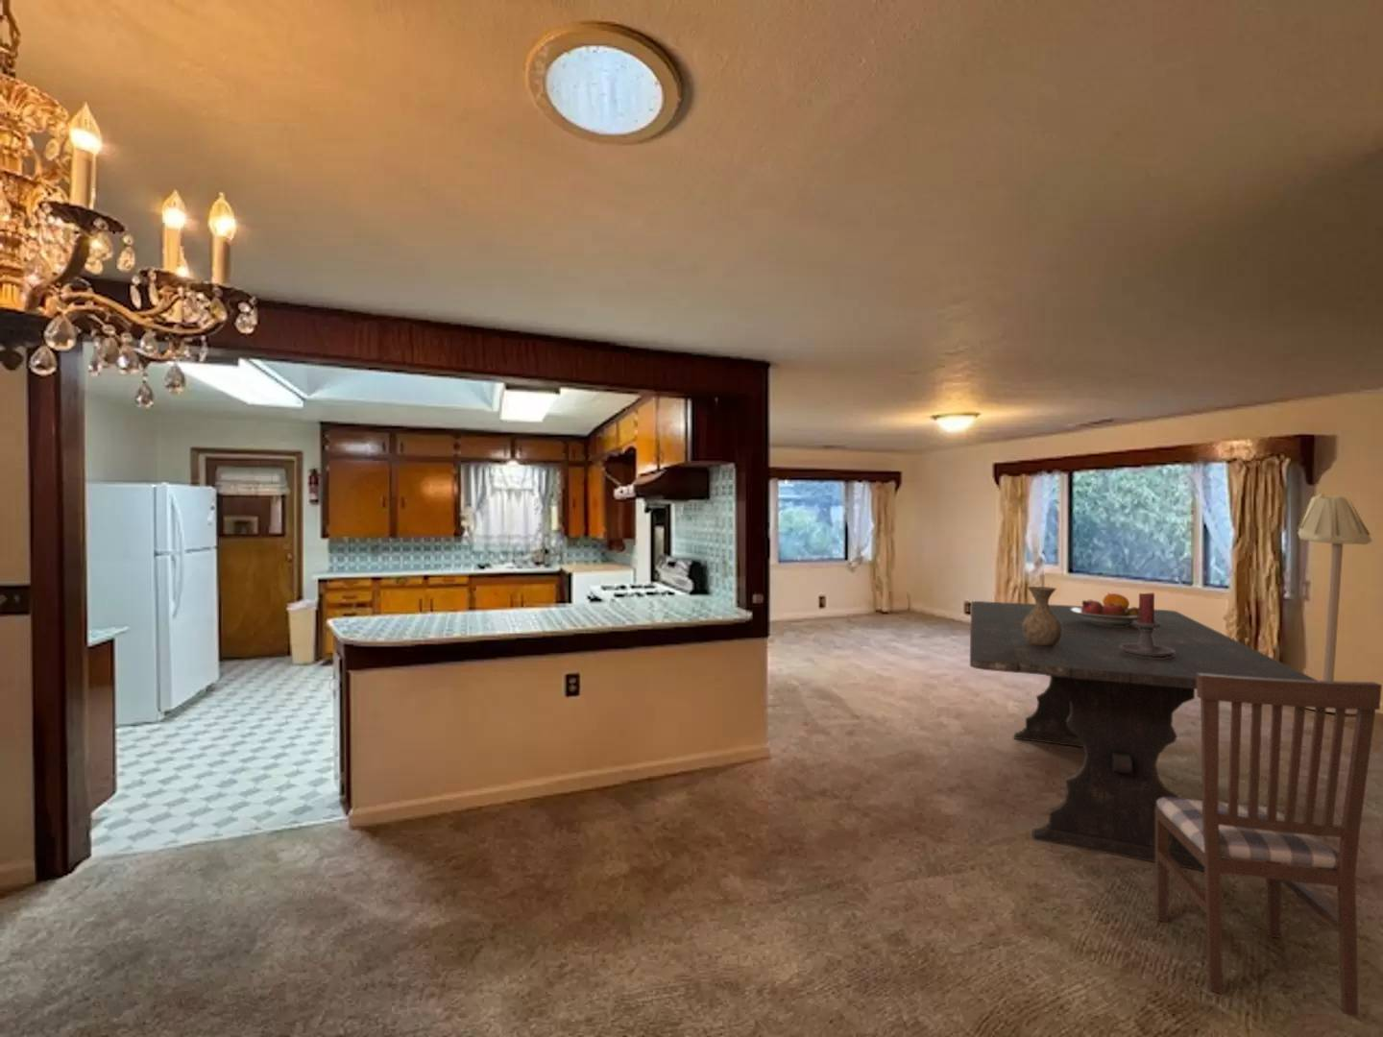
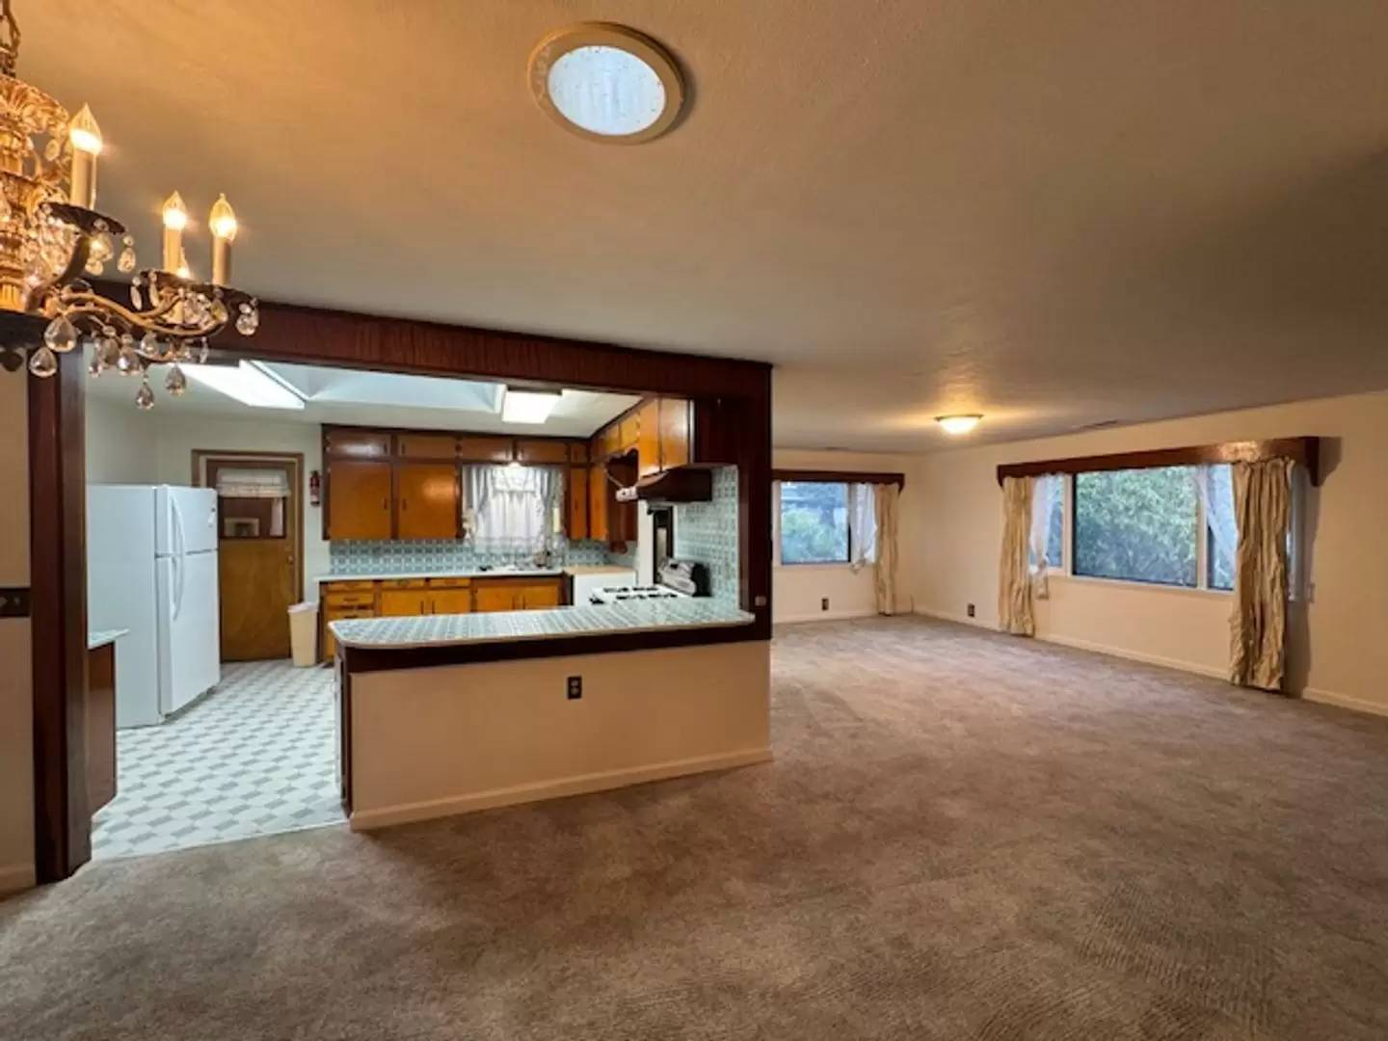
- dining table (1092, 709)
- vase (1041, 615)
- dining chair (1249, 815)
- candle holder (1146, 621)
- fruit bowl (1110, 608)
- floor lamp (1332, 599)
